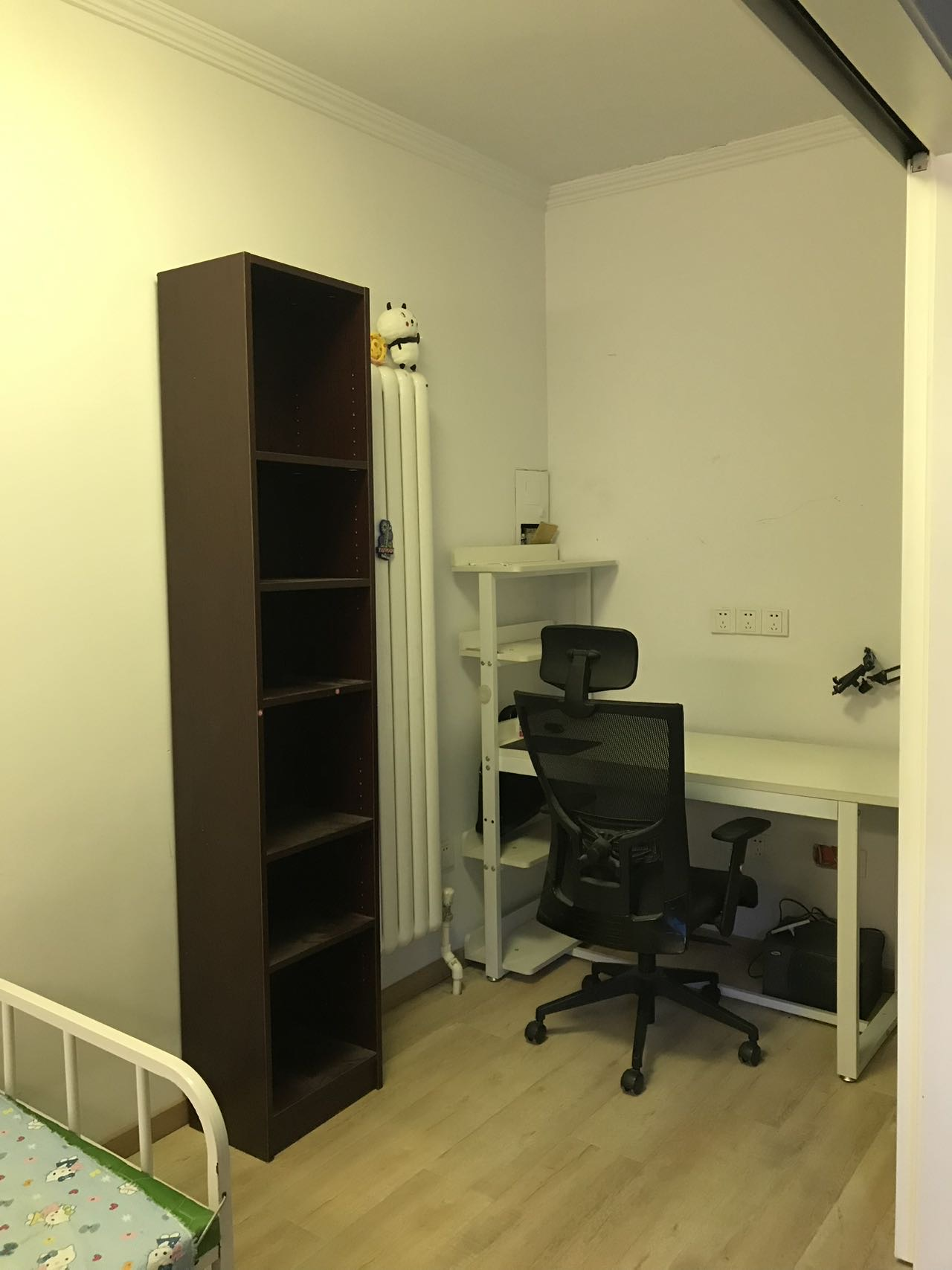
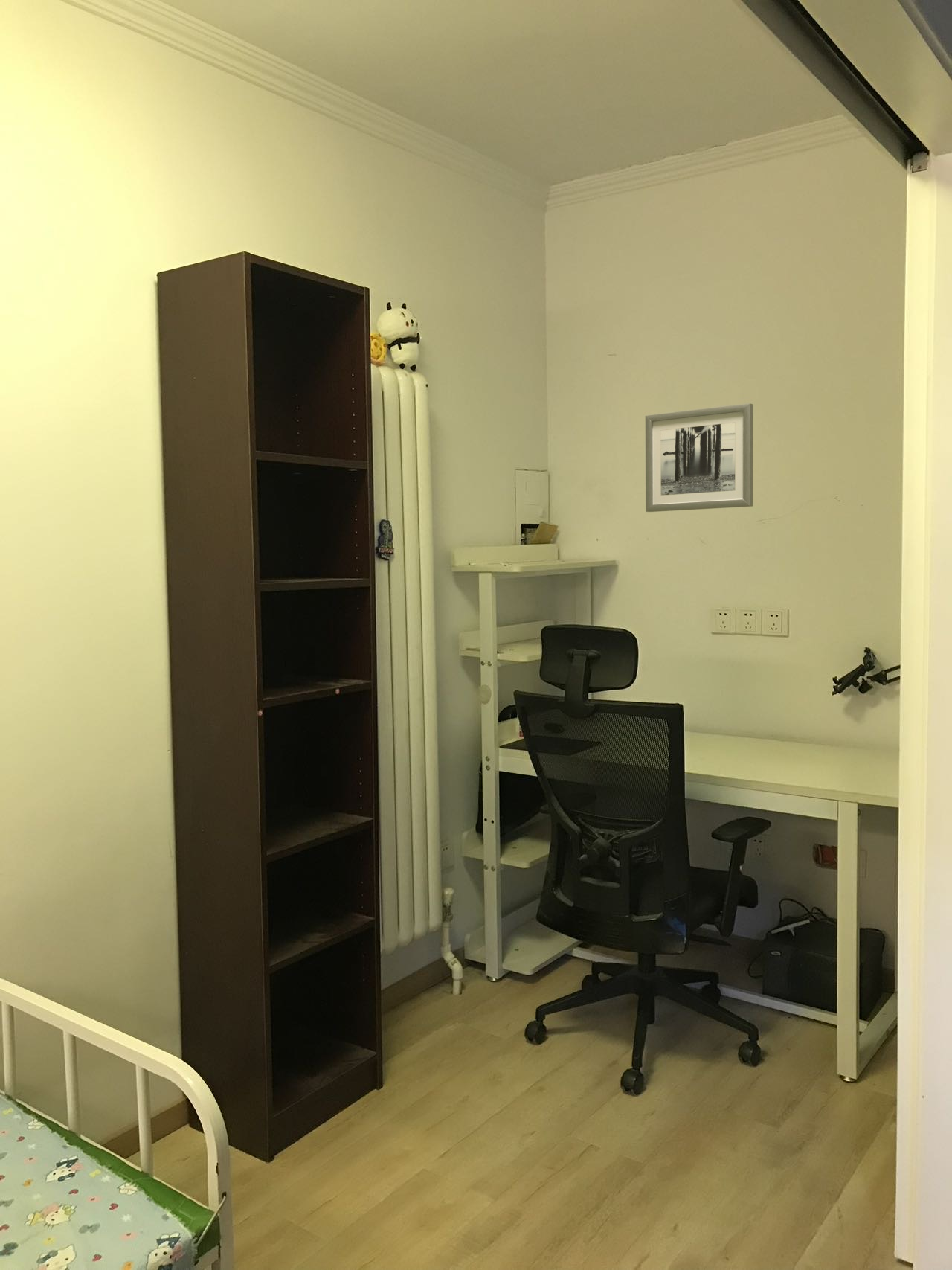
+ wall art (697, 460)
